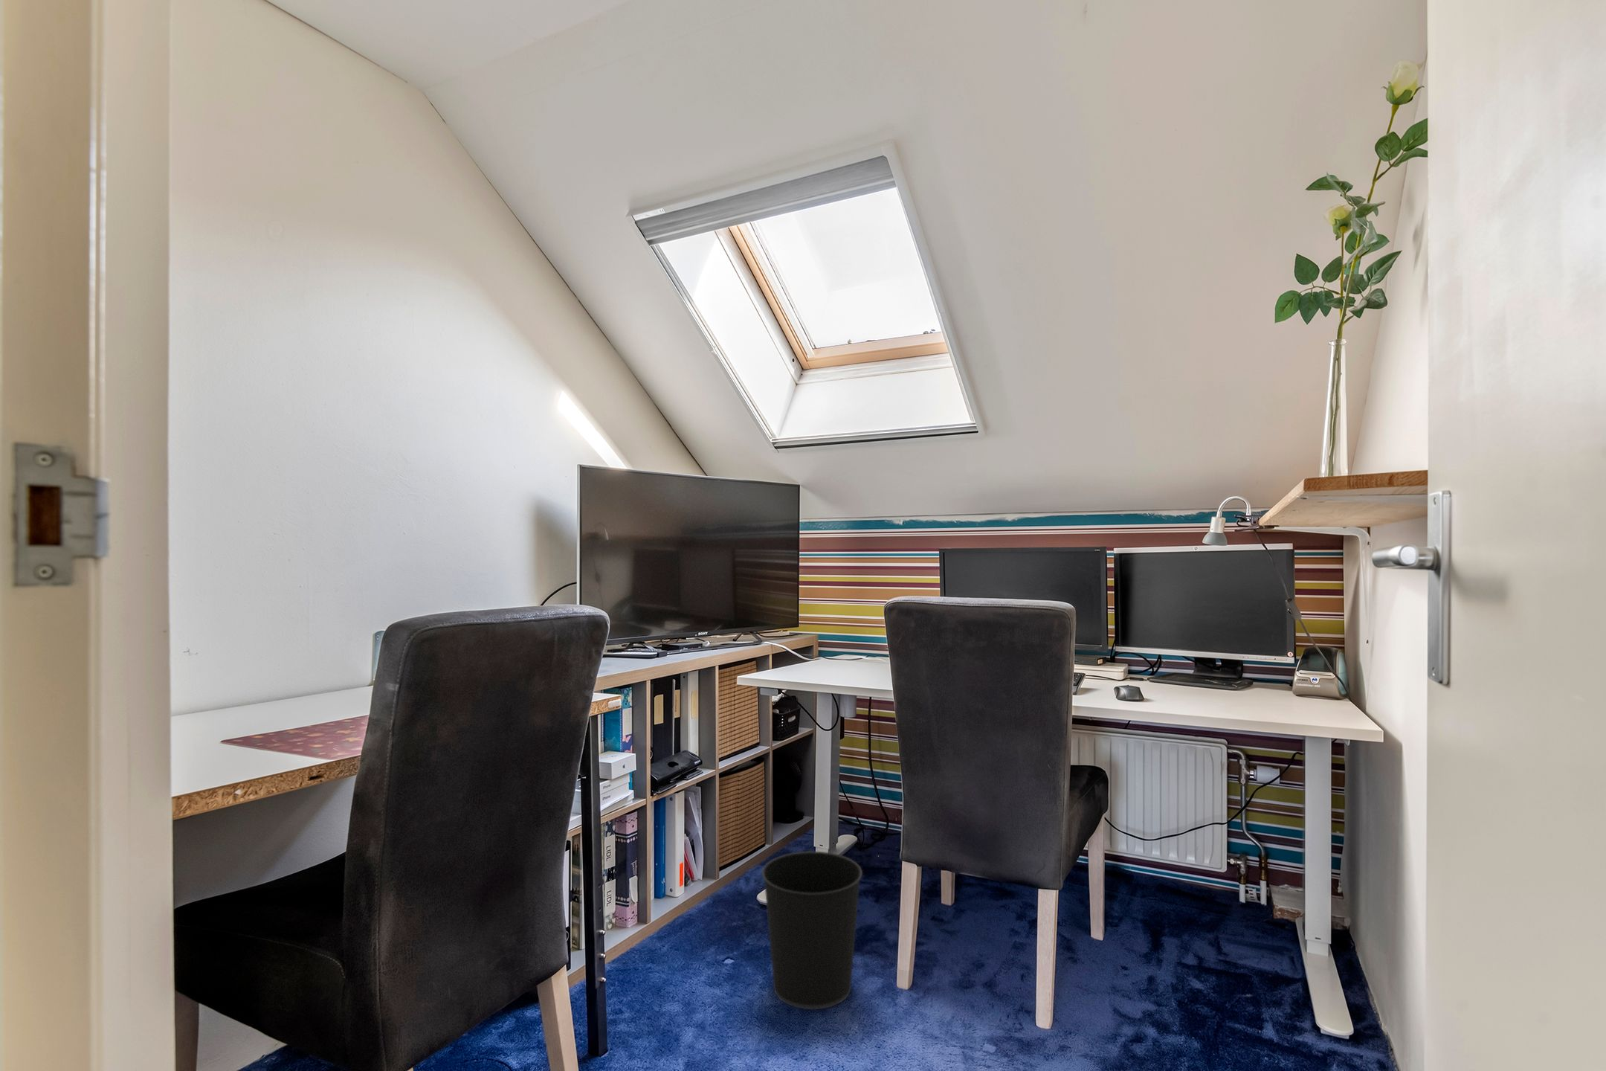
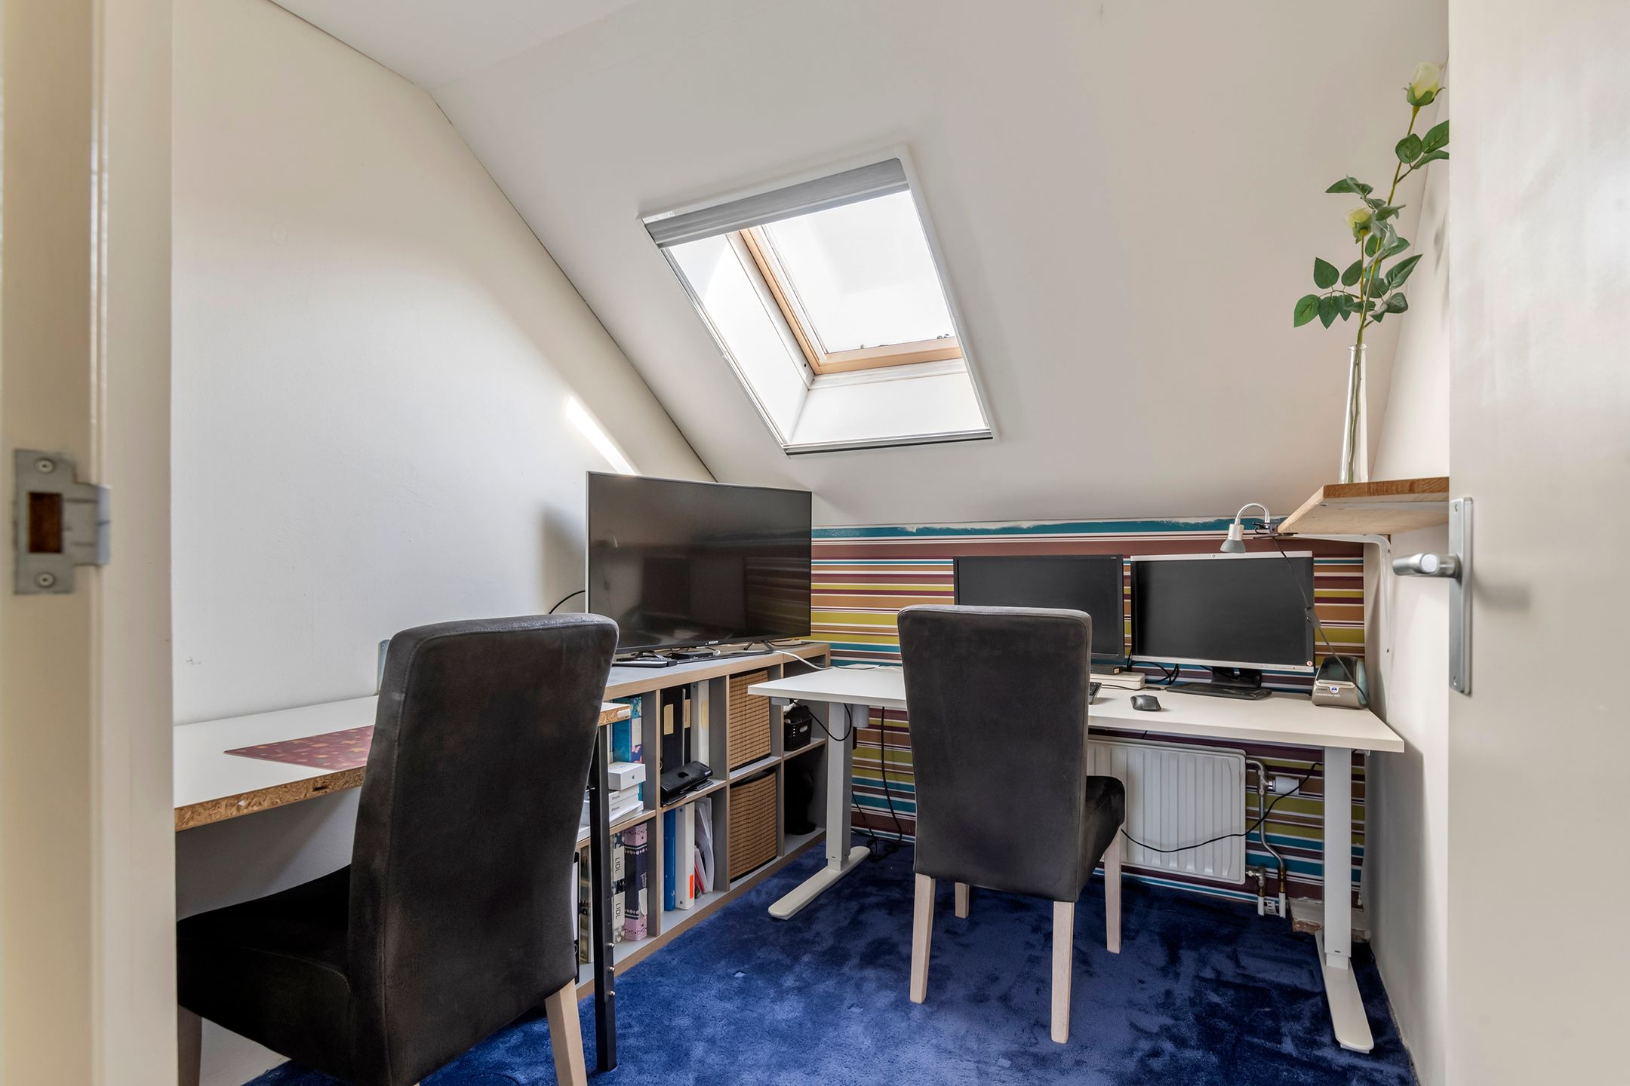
- wastebasket (811, 929)
